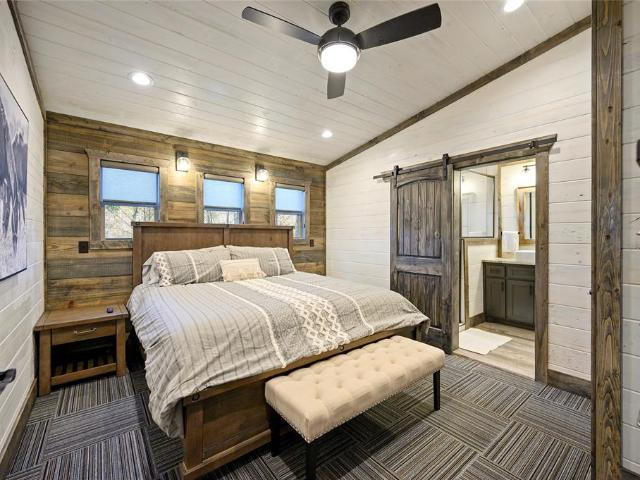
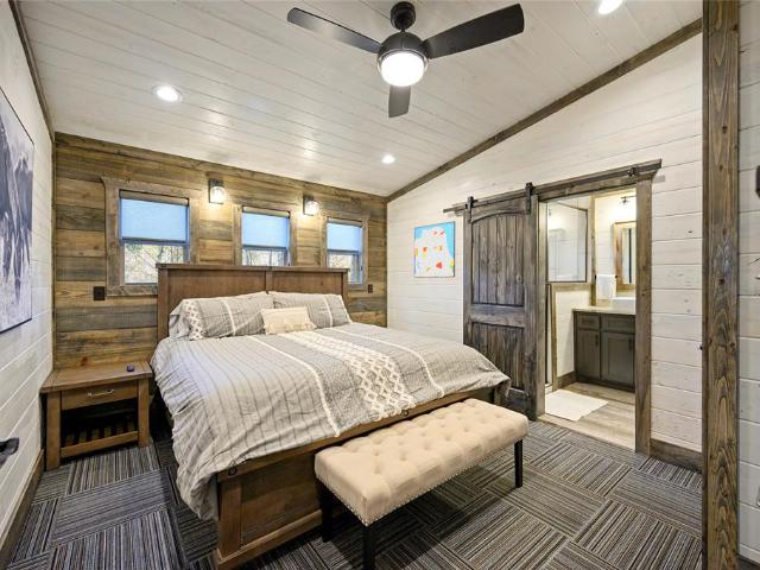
+ wall art (433, 251)
